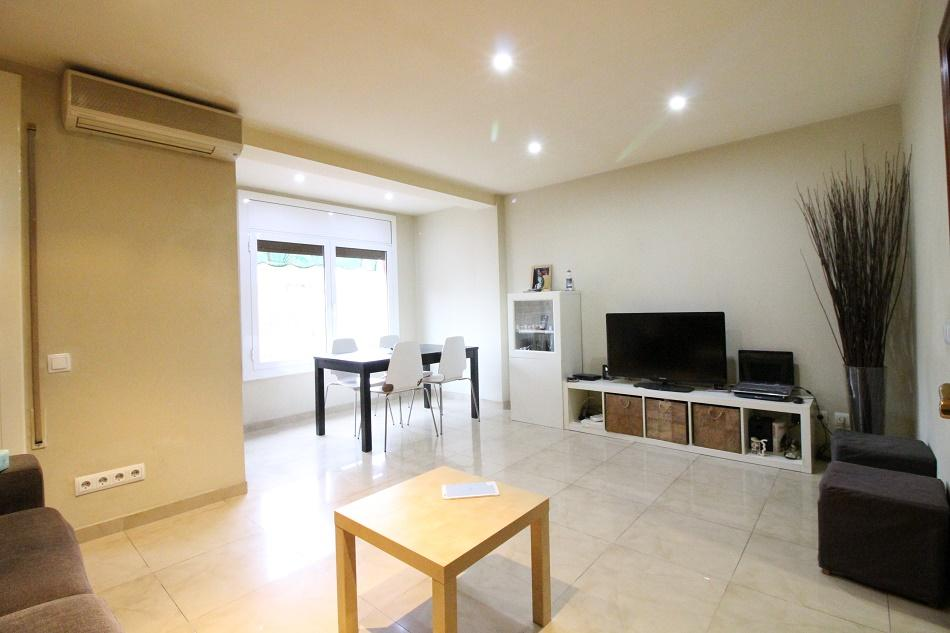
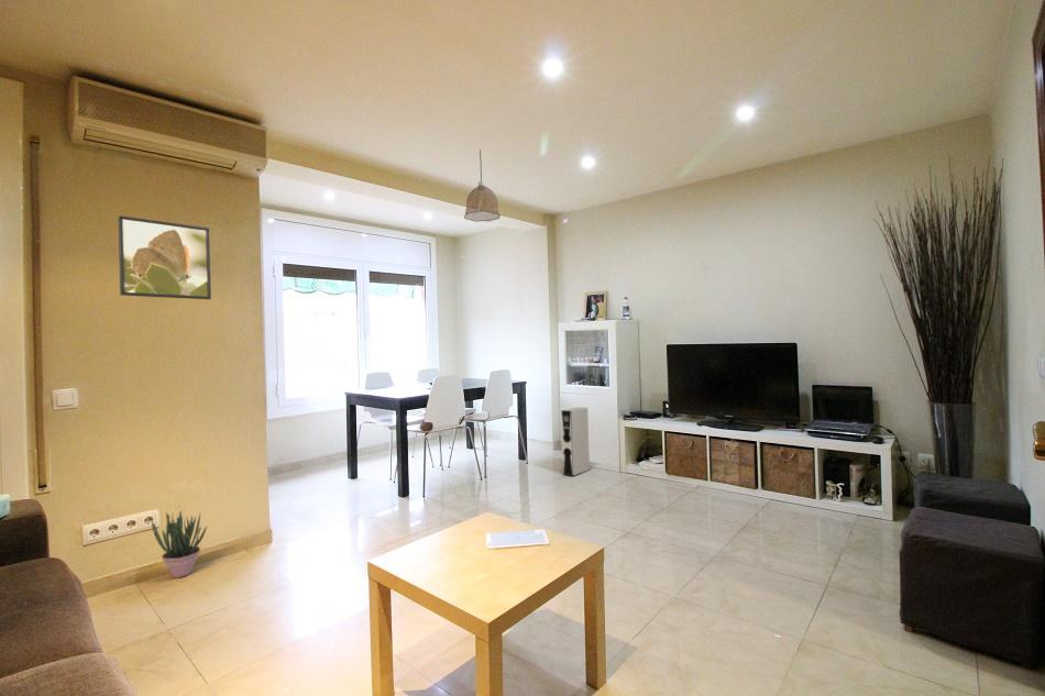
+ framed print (166, 259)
+ speaker (575, 440)
+ potted plant (179, 542)
+ pendant lamp (481, 183)
